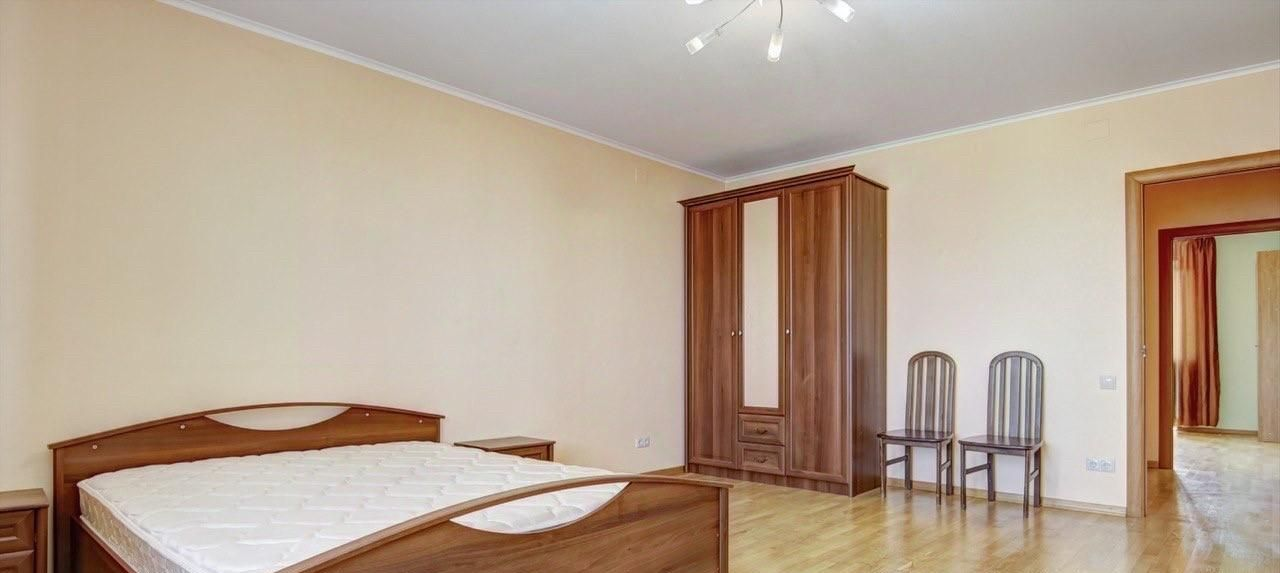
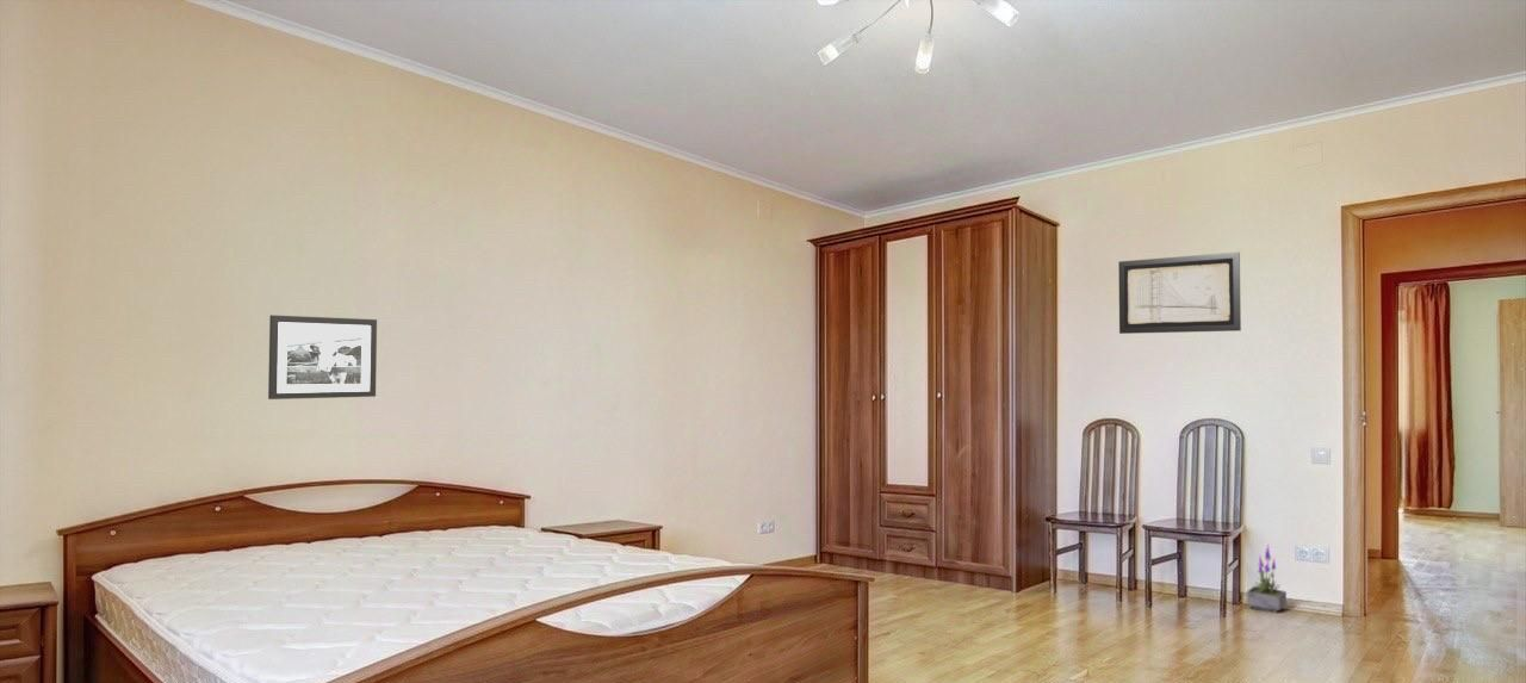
+ picture frame (324, 358)
+ potted plant (1266, 575)
+ wall art (1177, 294)
